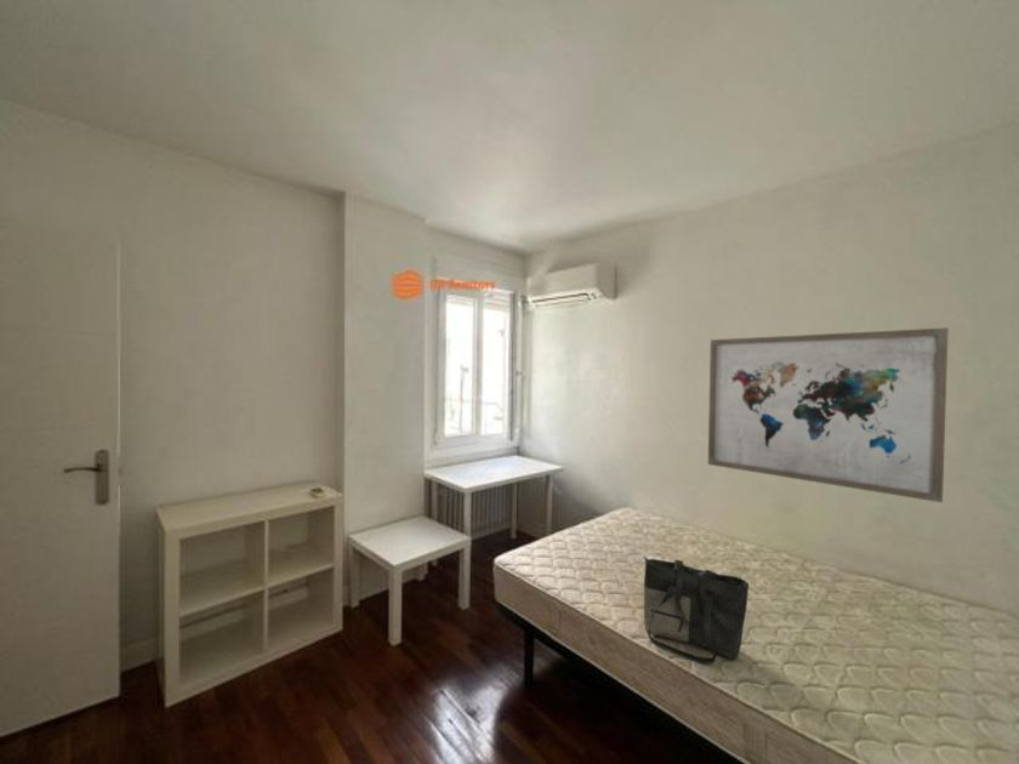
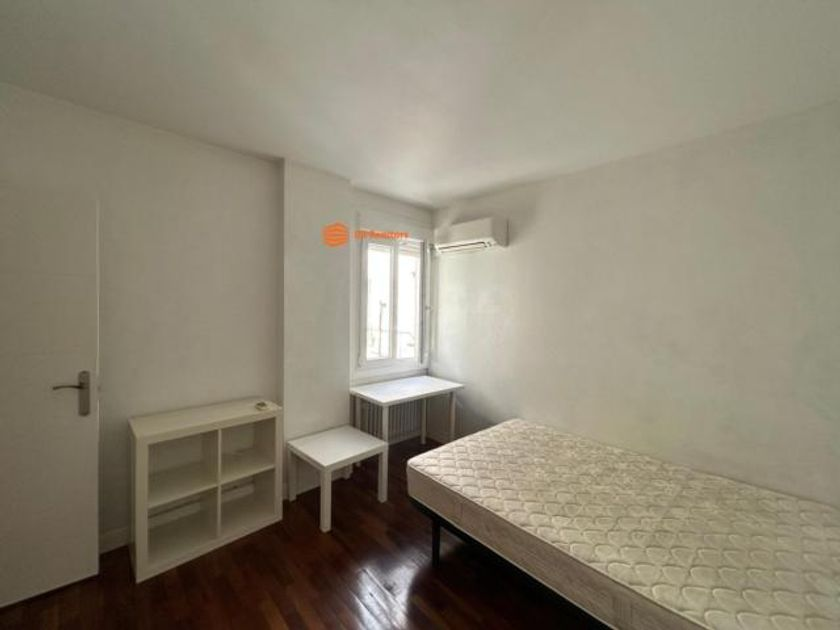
- wall art (807, 407)
- tote bag (689, 606)
